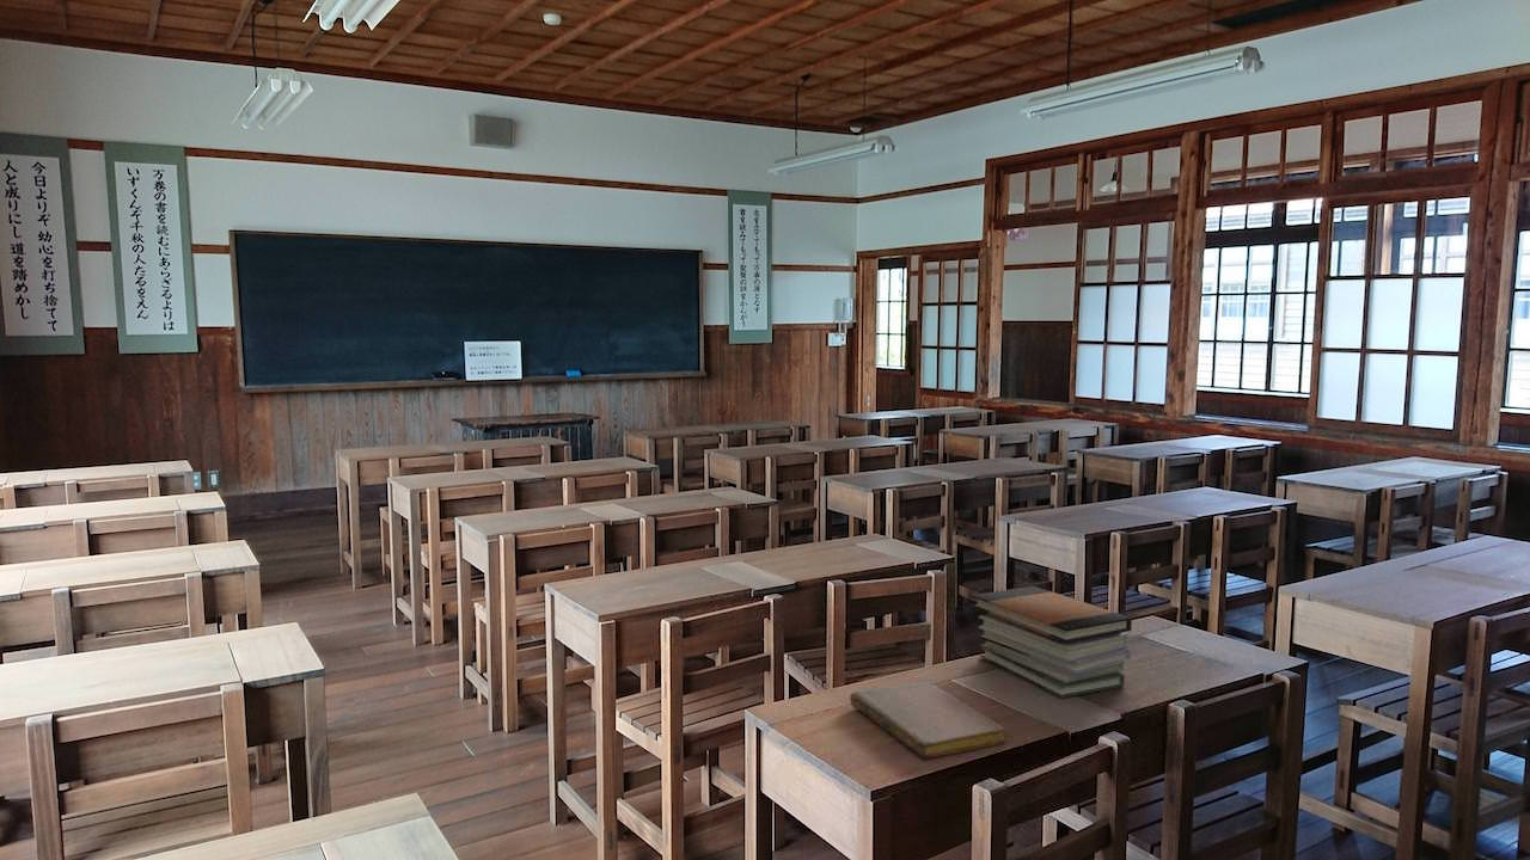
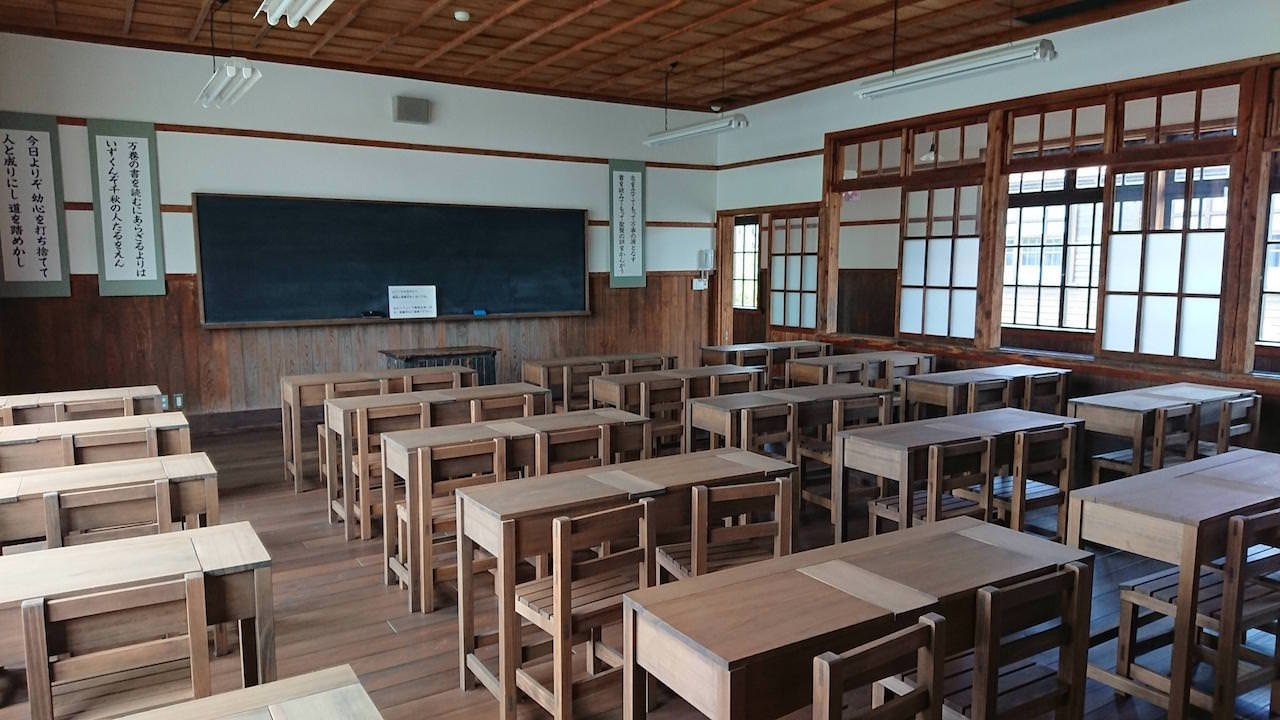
- notebook (924, 715)
- book stack (1049, 639)
